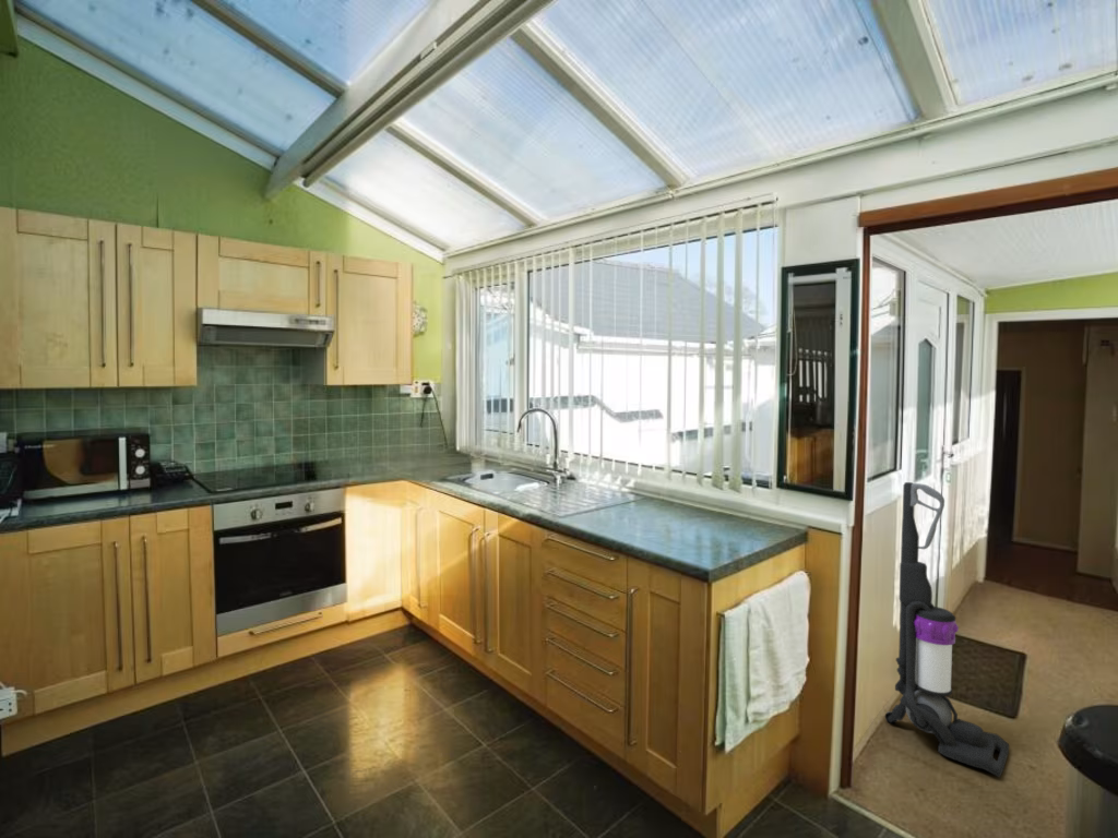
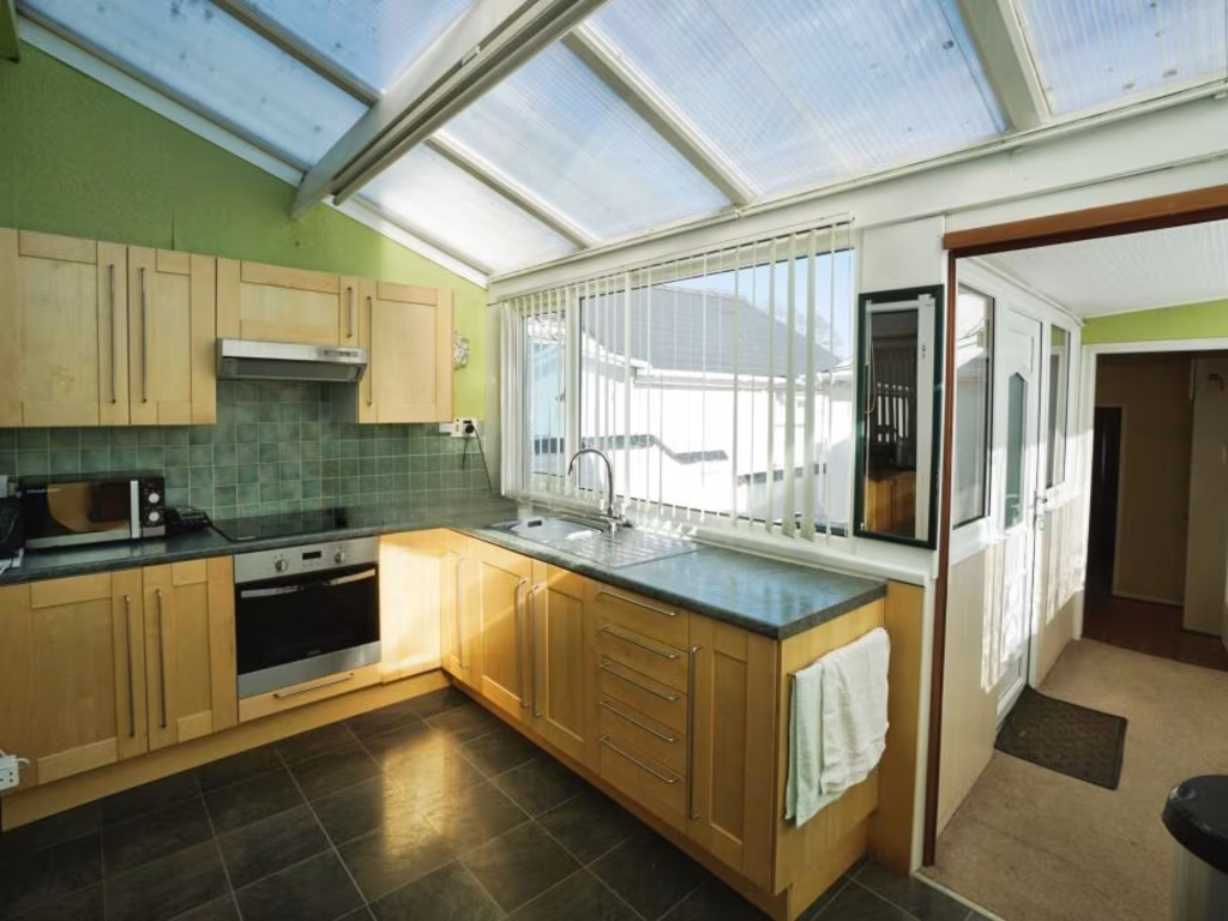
- vacuum cleaner (945, 614)
